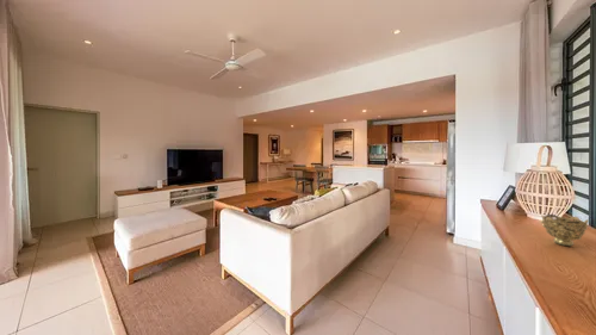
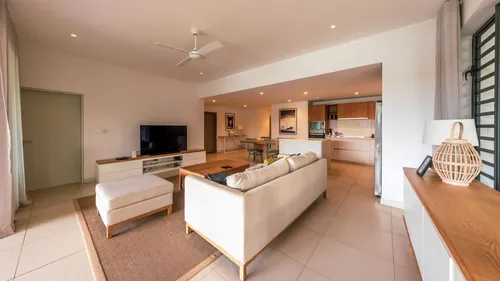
- decorative bowl (563, 230)
